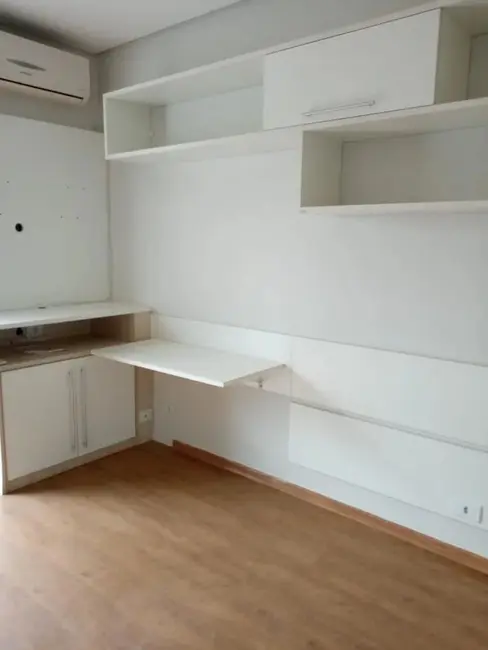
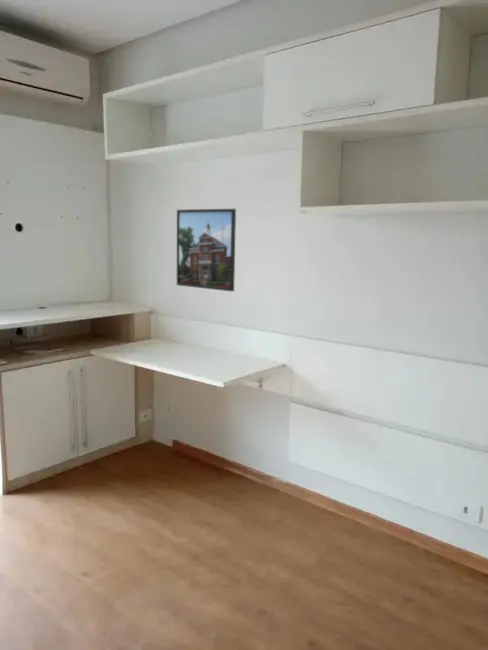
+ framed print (204, 249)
